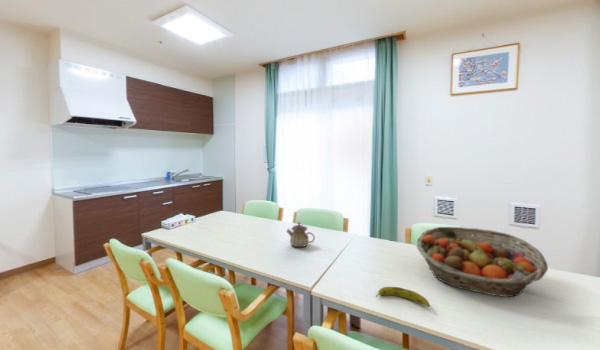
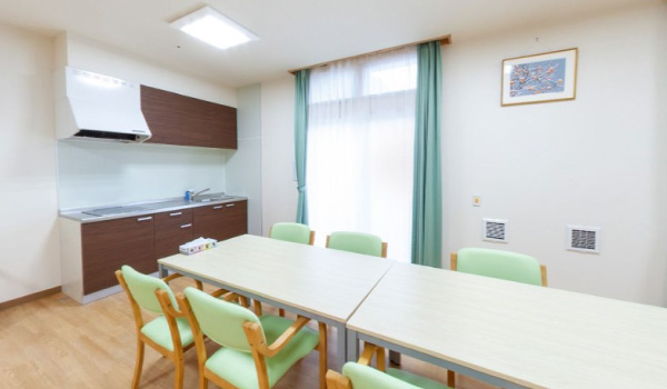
- teapot (300, 233)
- fruit basket (473, 257)
- fruit (403, 296)
